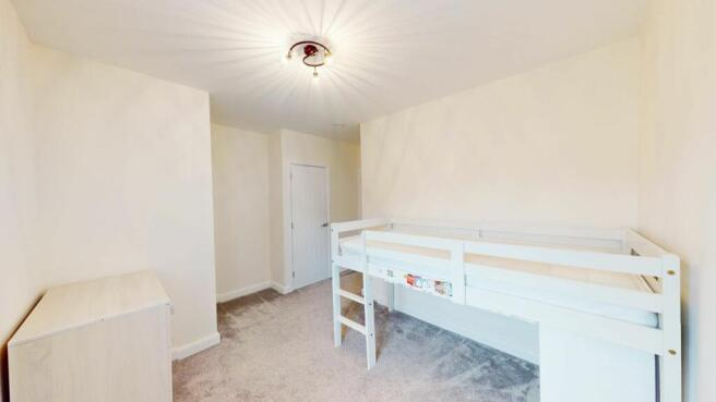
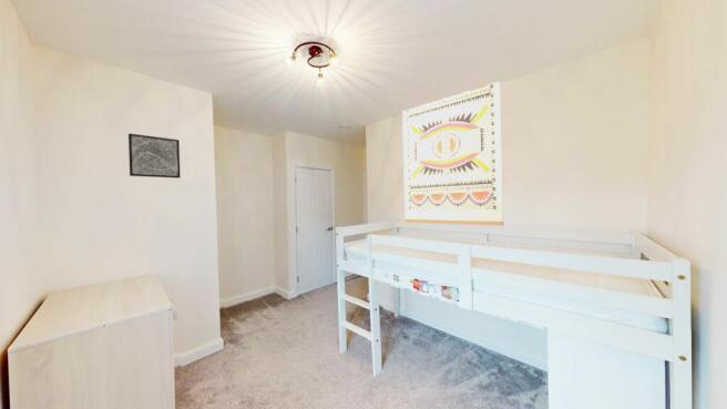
+ wall art (155, 156)
+ wall art (446, 145)
